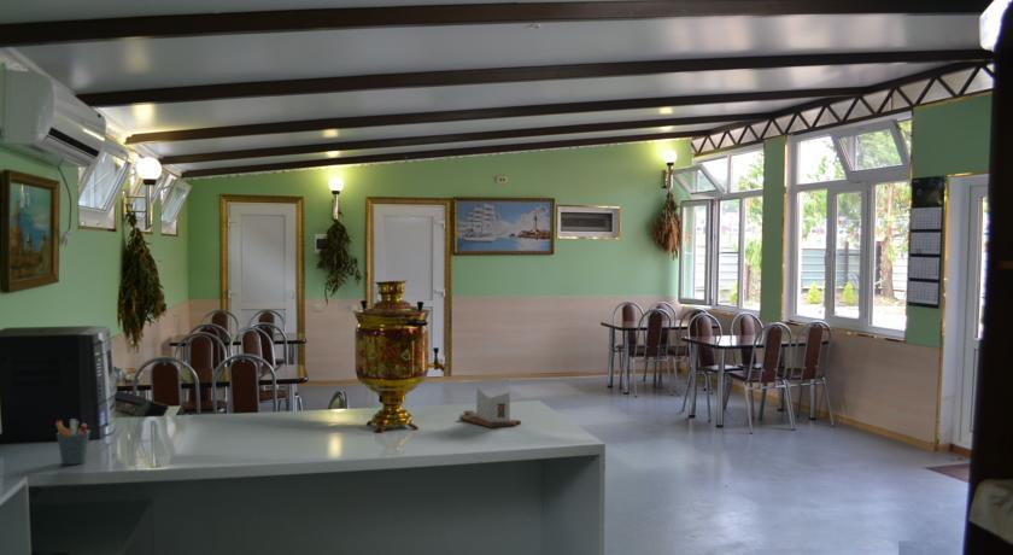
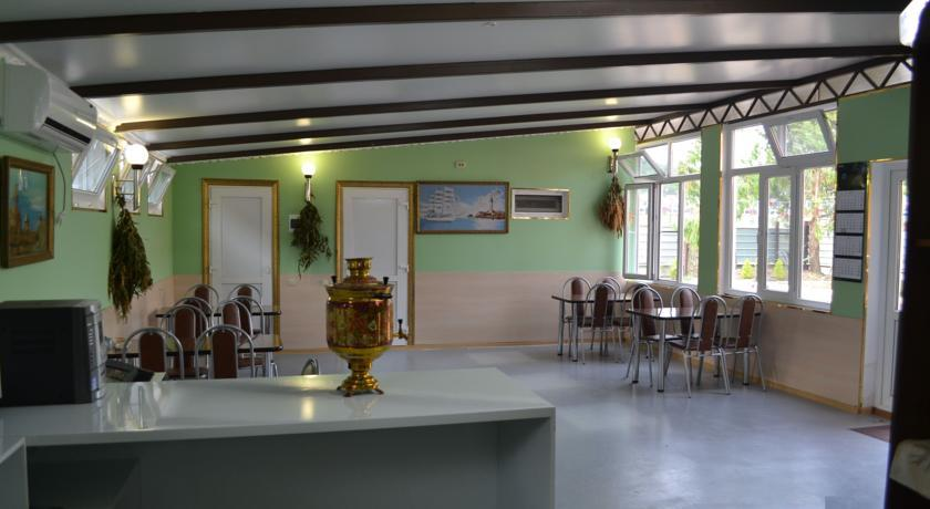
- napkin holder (488, 403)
- pen holder (72, 439)
